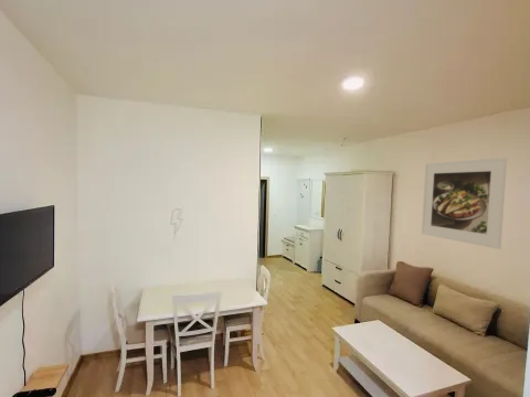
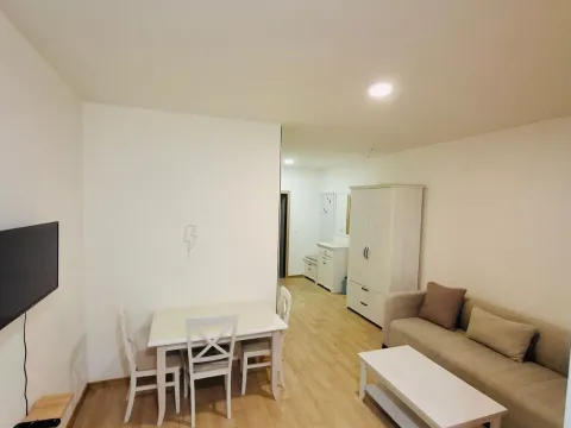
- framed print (458, 201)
